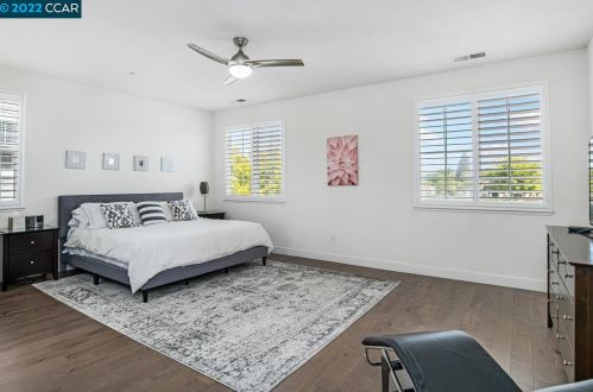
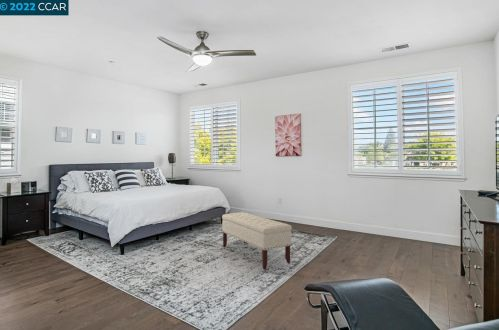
+ bench (253, 236)
